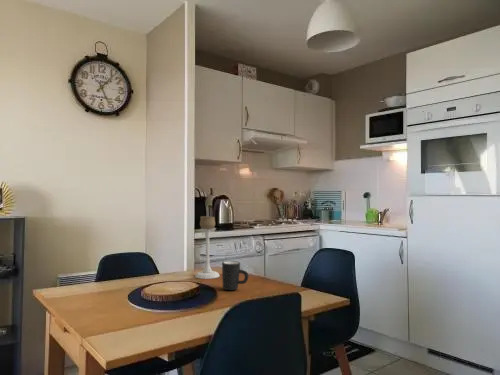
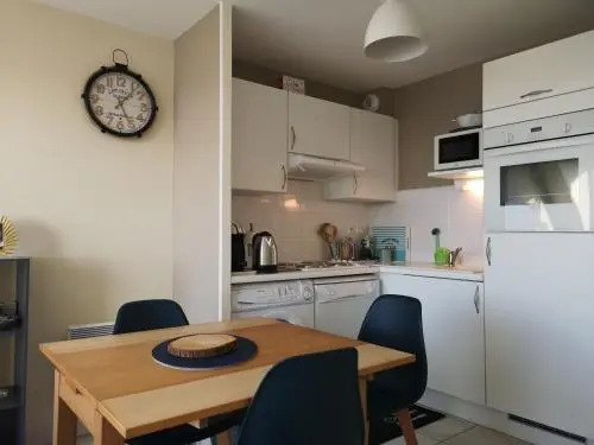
- mug (235, 275)
- candle holder (207, 246)
